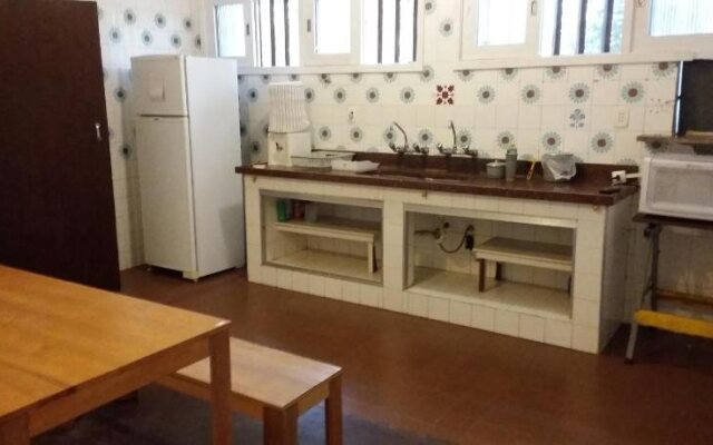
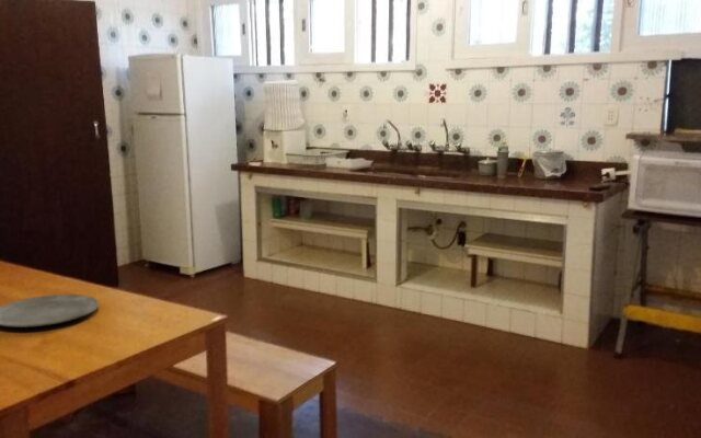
+ plate (45, 311)
